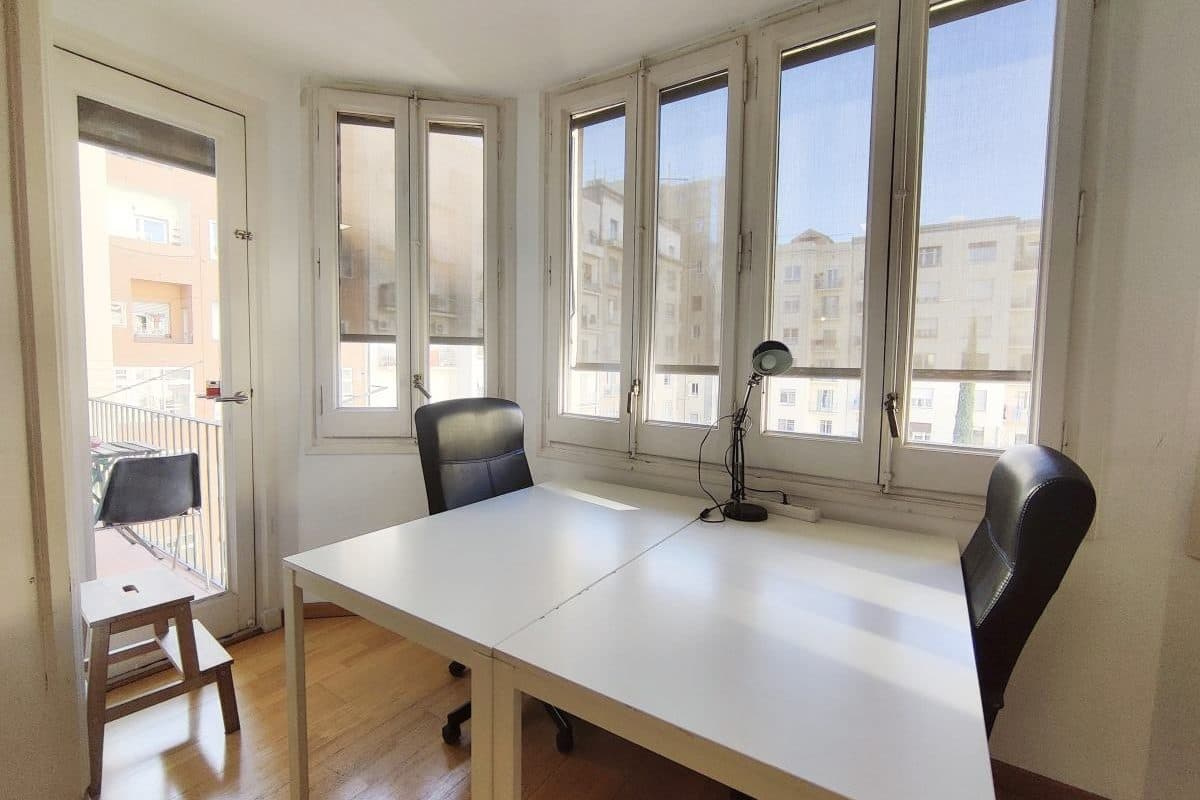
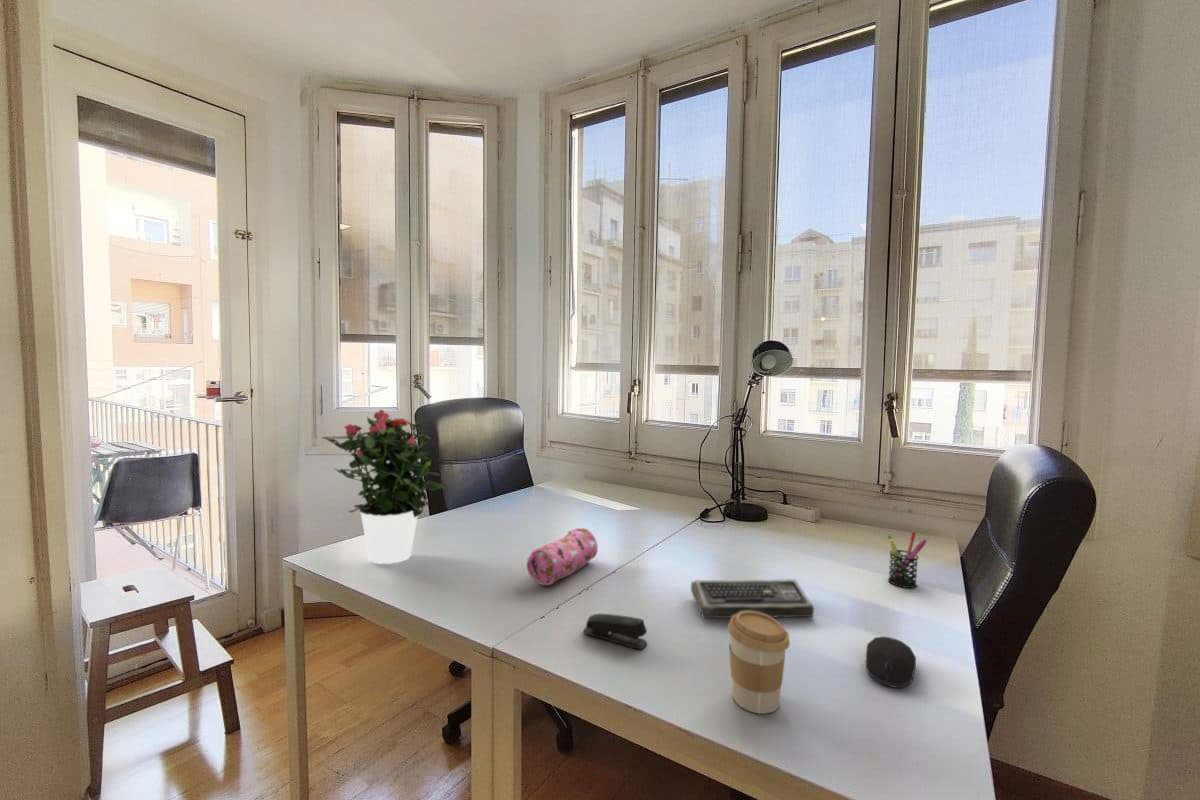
+ keyboard (749, 596)
+ pen holder (902, 556)
+ stapler (614, 625)
+ coffee cup (757, 659)
+ pencil case (563, 555)
+ computer mouse (890, 657)
+ potted flower (388, 484)
